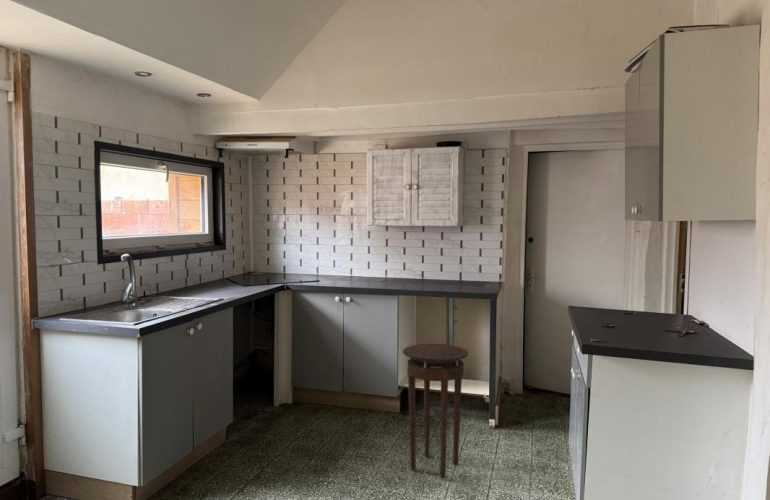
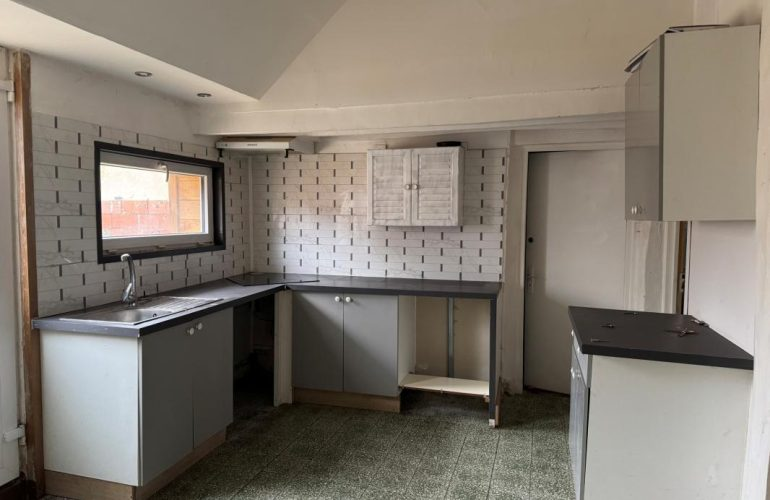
- stool (429, 409)
